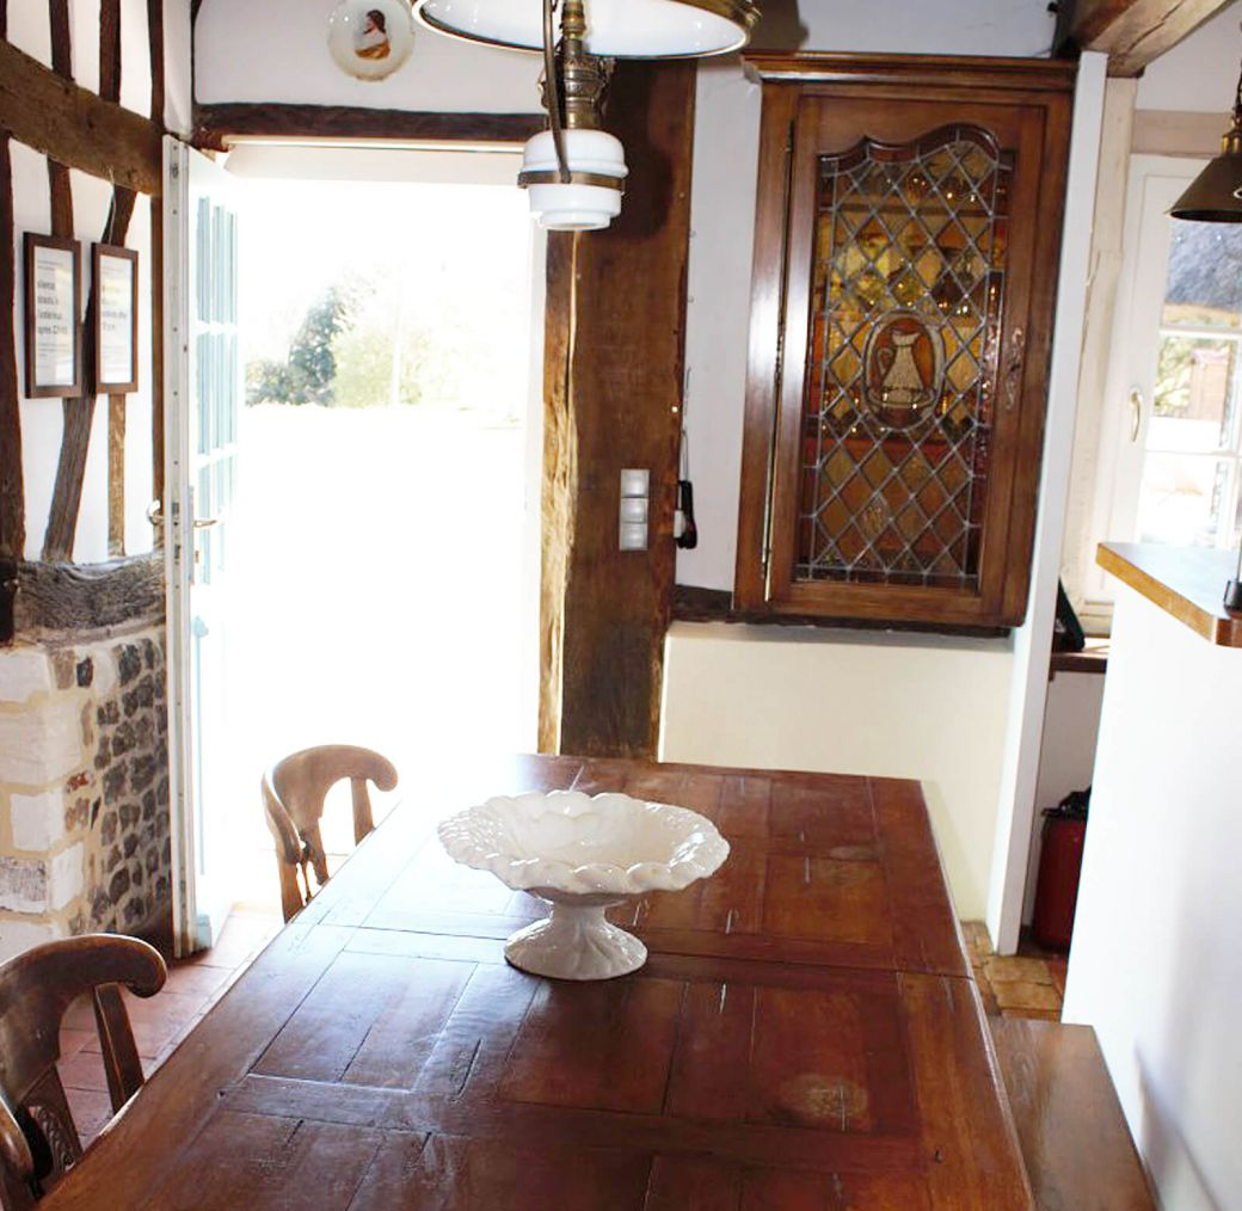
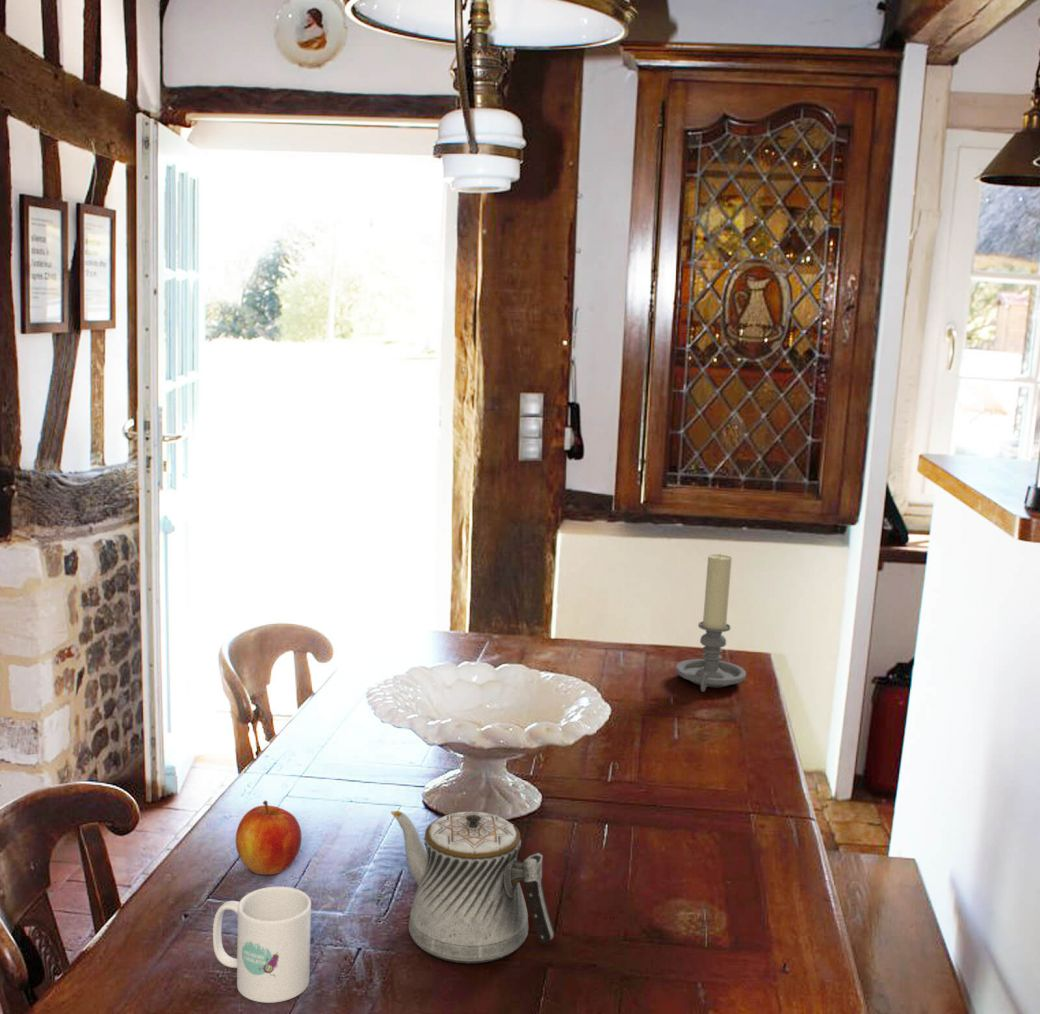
+ teapot (468, 875)
+ mug (260, 940)
+ apple (269, 835)
+ candle holder (713, 619)
